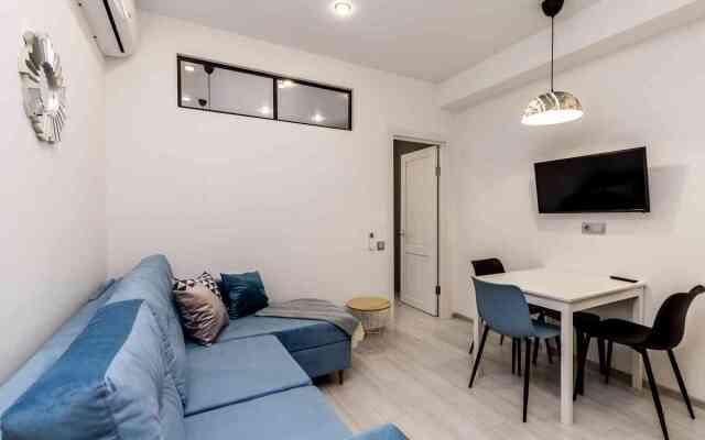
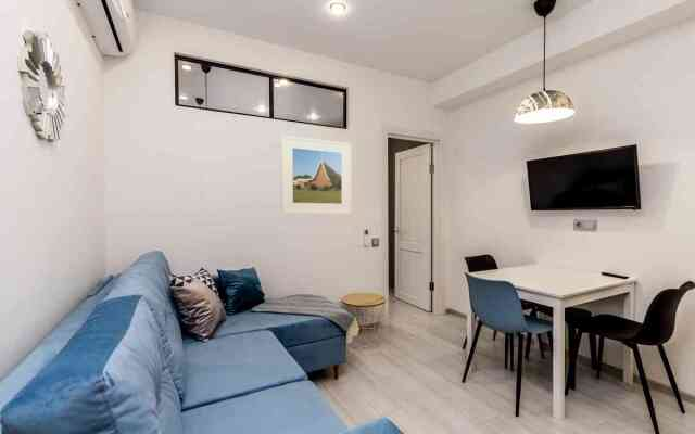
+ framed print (317, 177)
